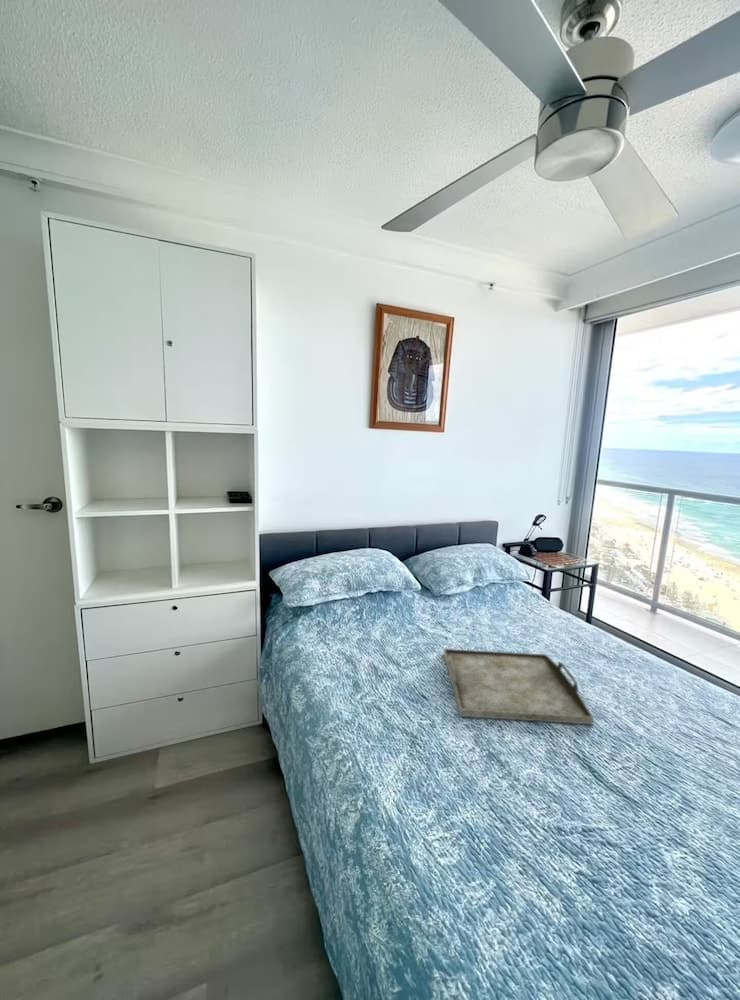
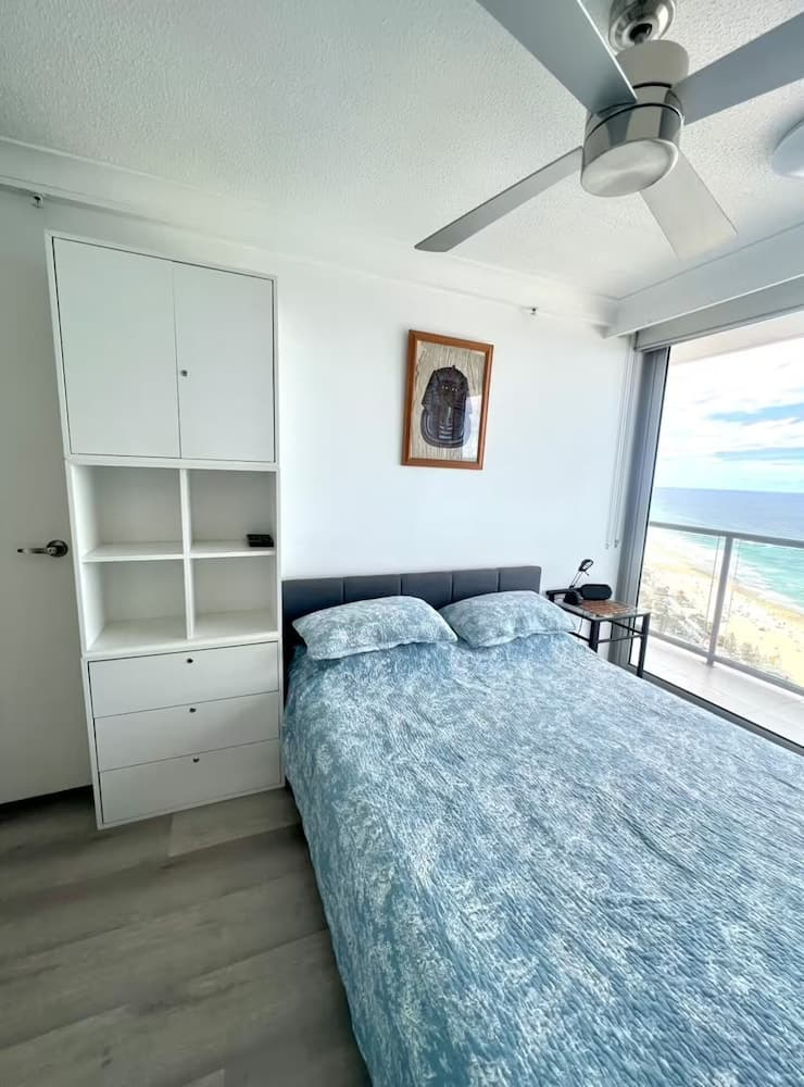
- serving tray (509, 675)
